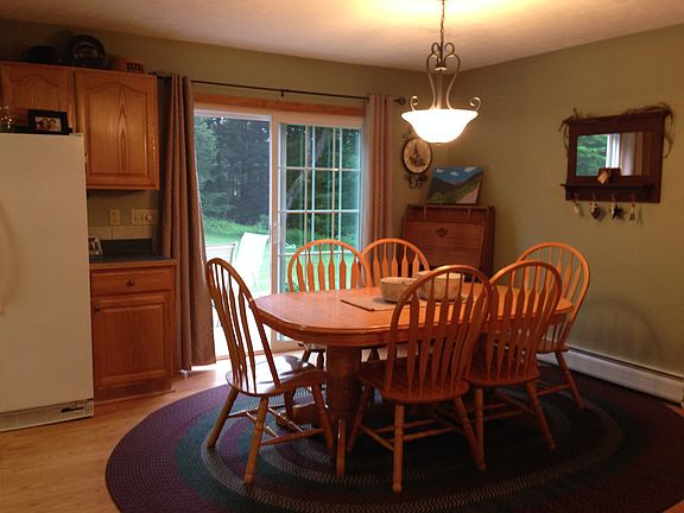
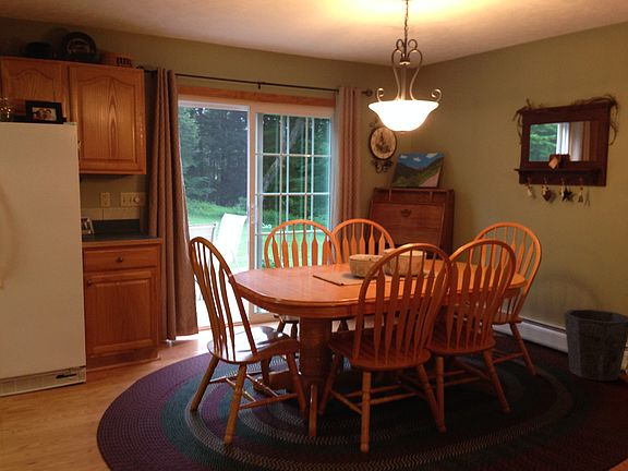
+ waste bin (595, 345)
